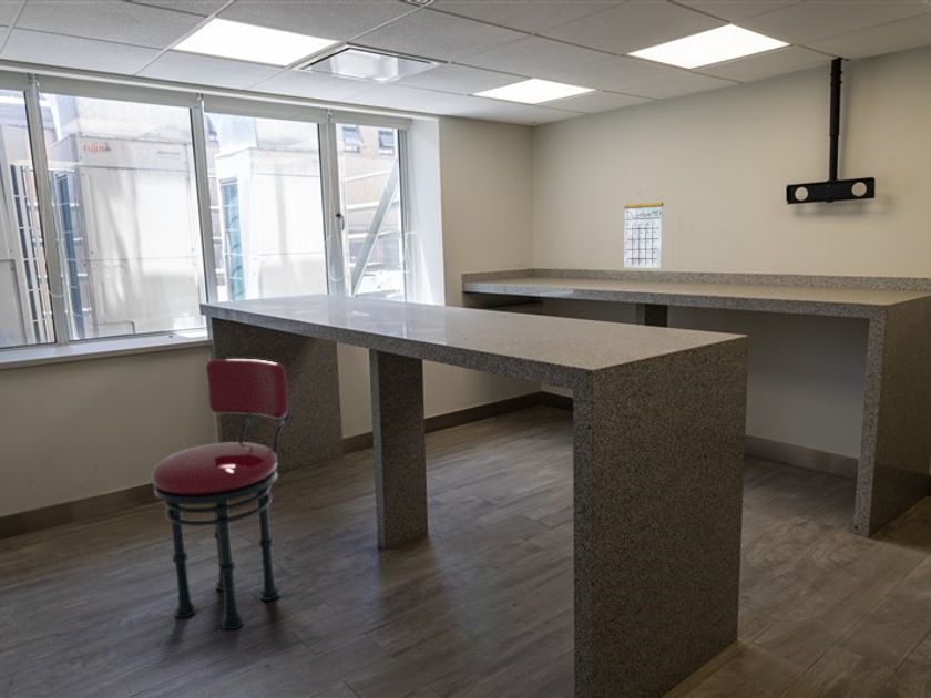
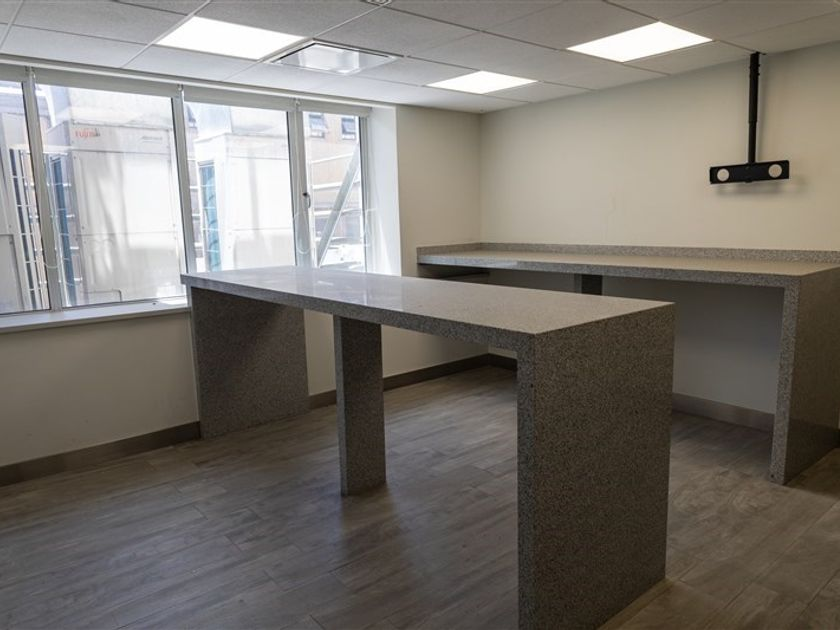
- stool (228, 485)
- calendar (643, 228)
